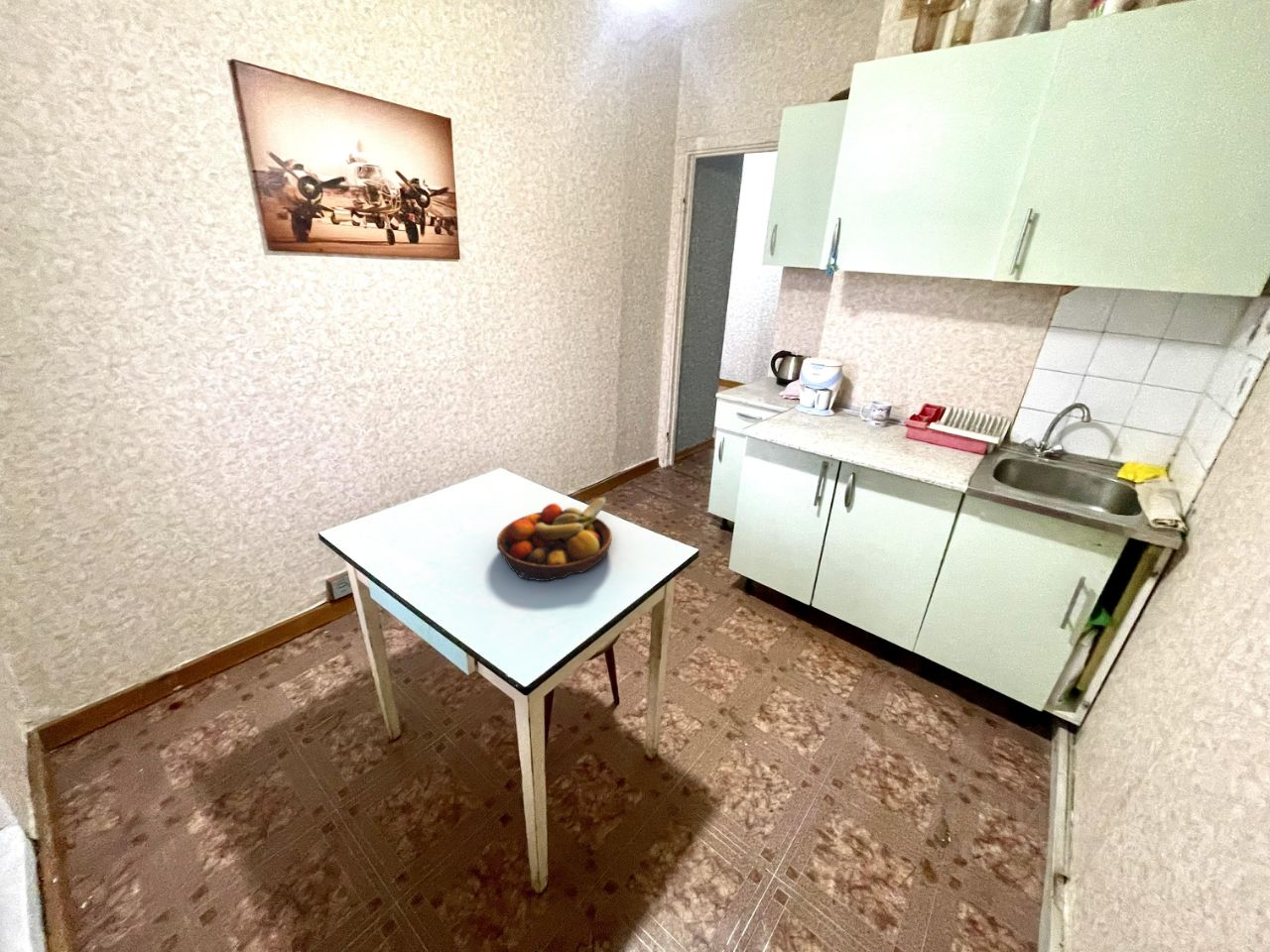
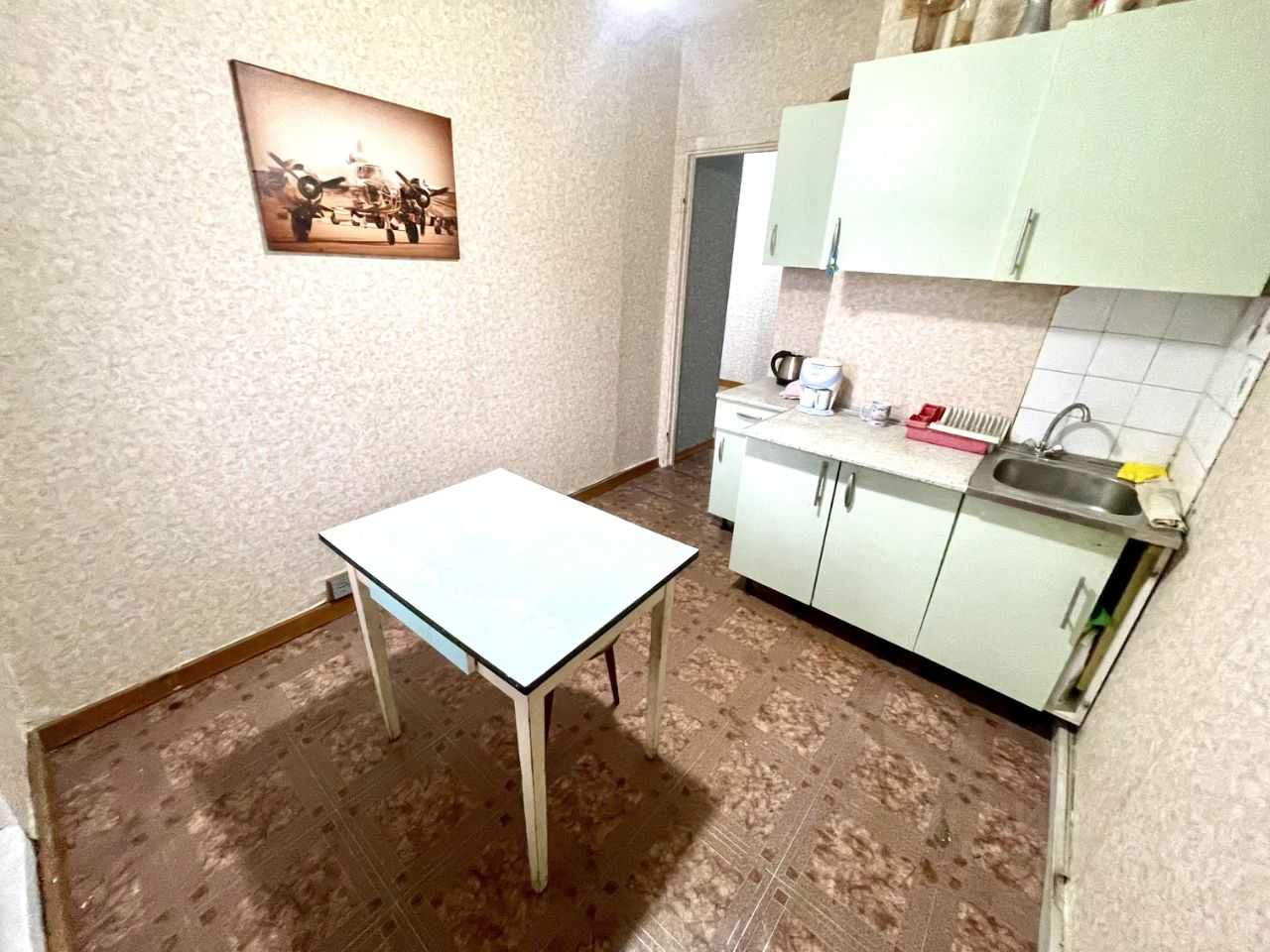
- fruit bowl (556, 531)
